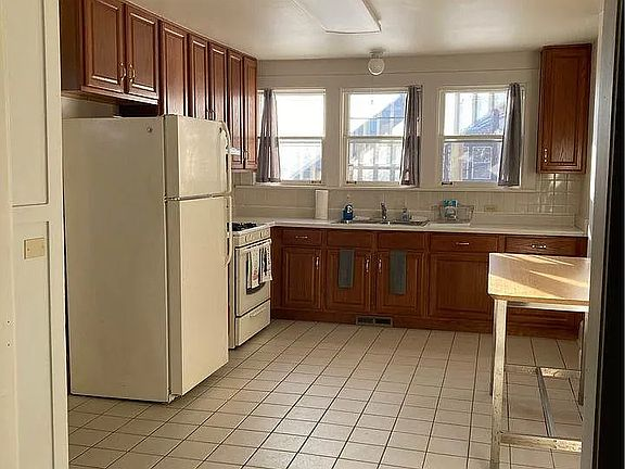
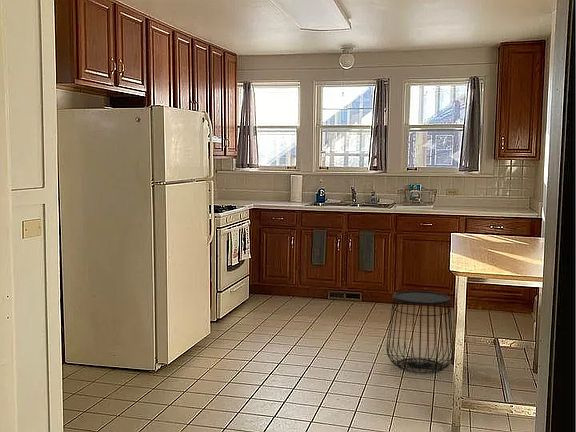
+ side table (420, 331)
